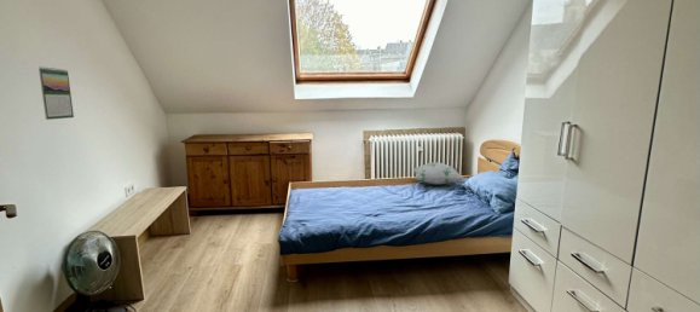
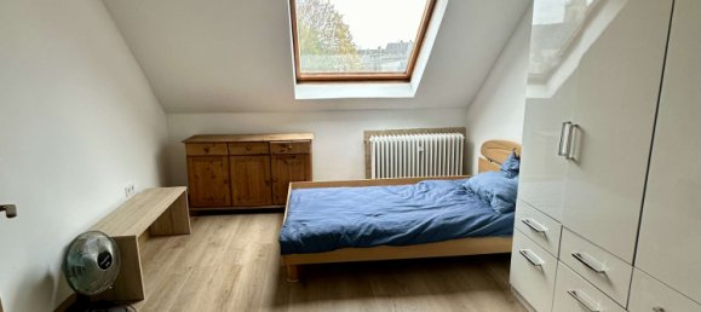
- decorative pillow (436, 173)
- calendar (57, 93)
